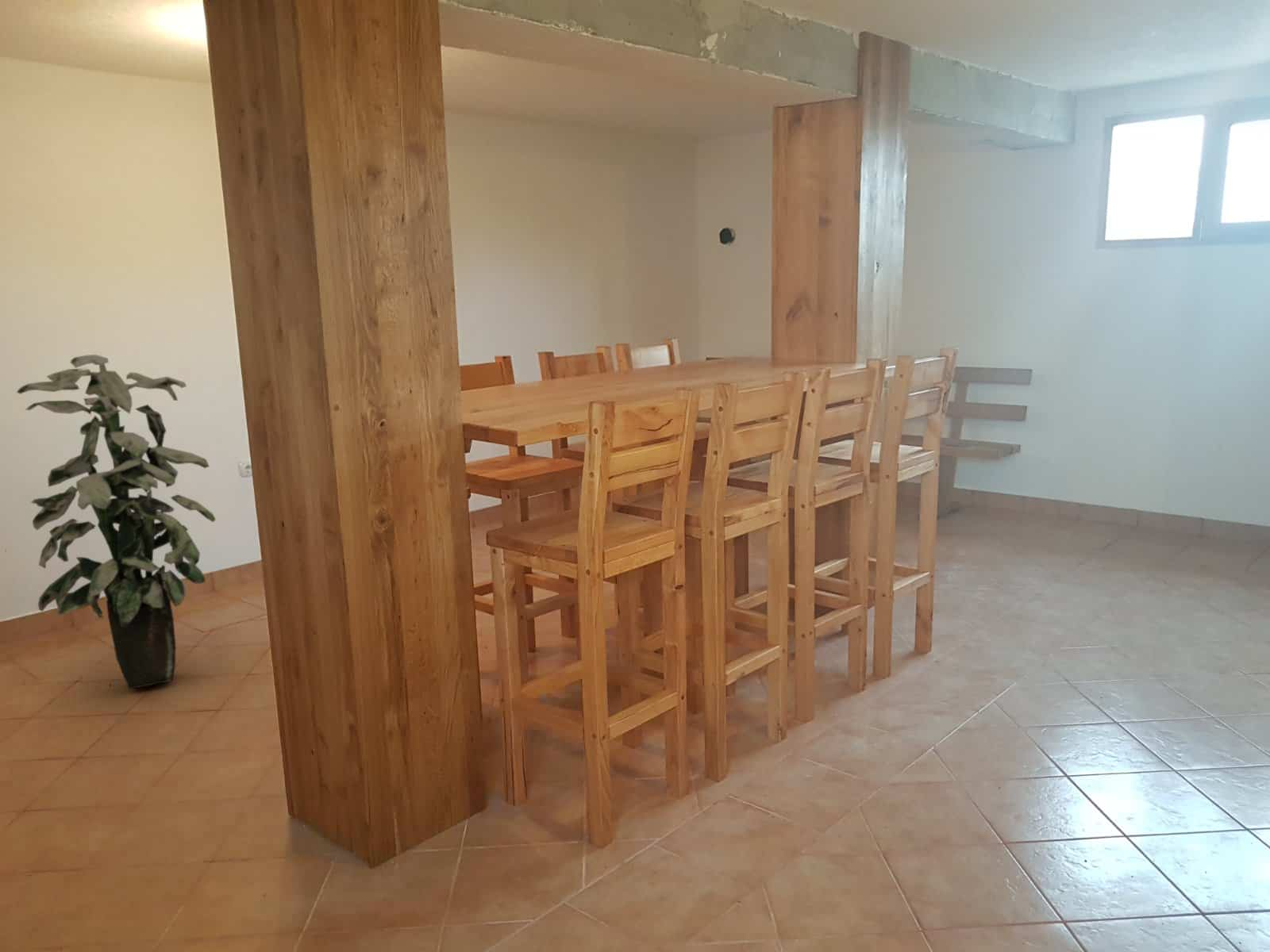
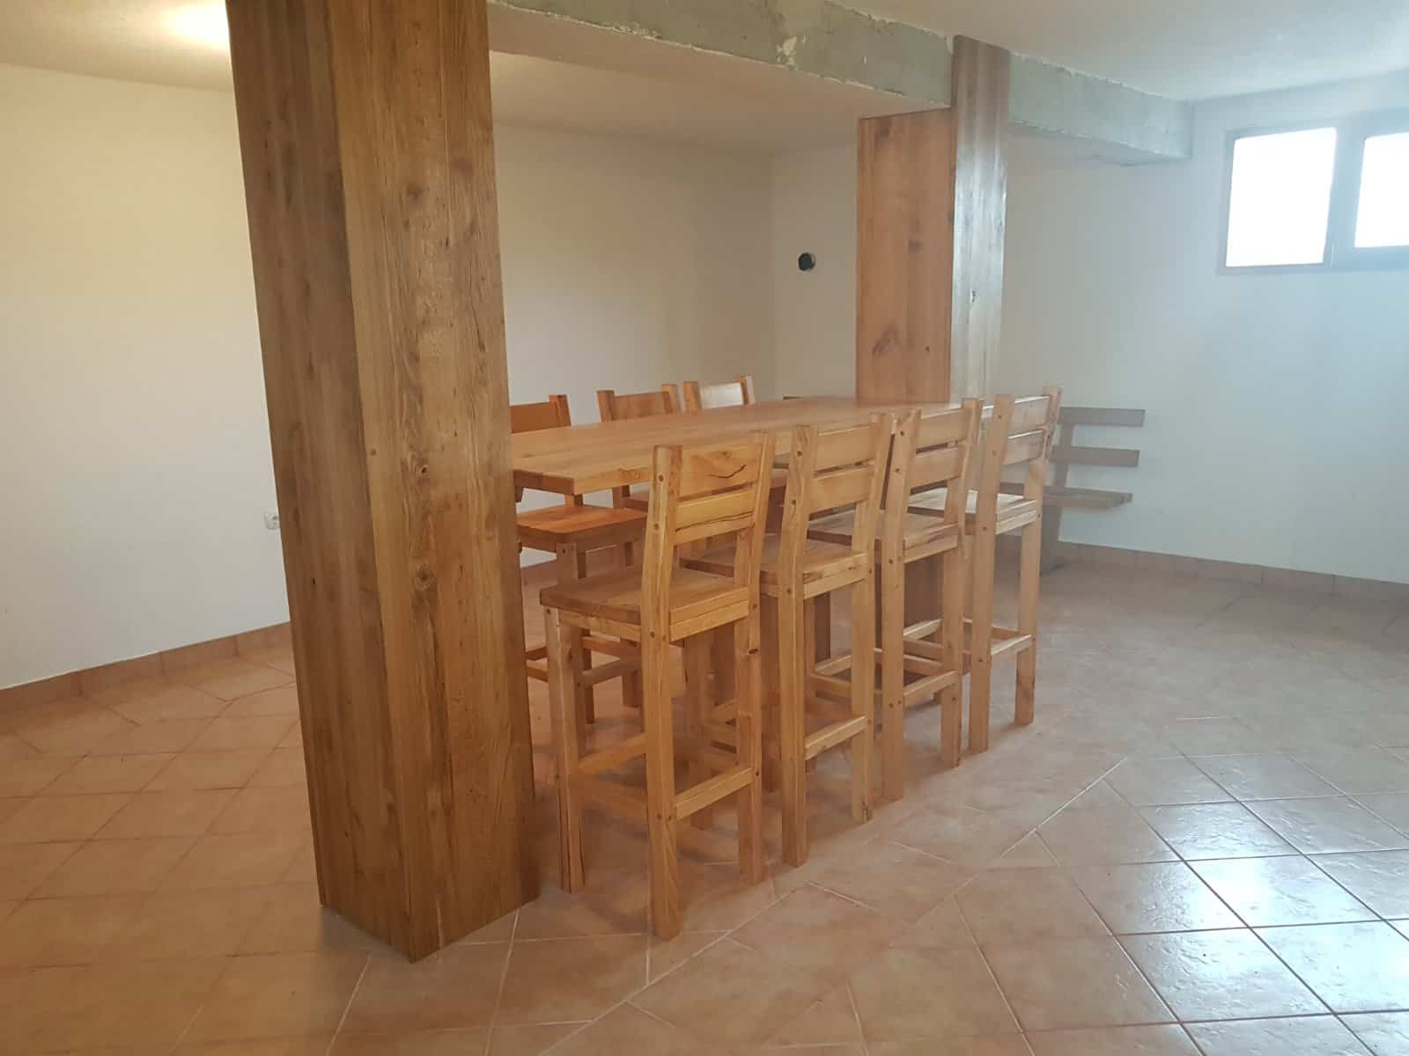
- indoor plant (119, 522)
